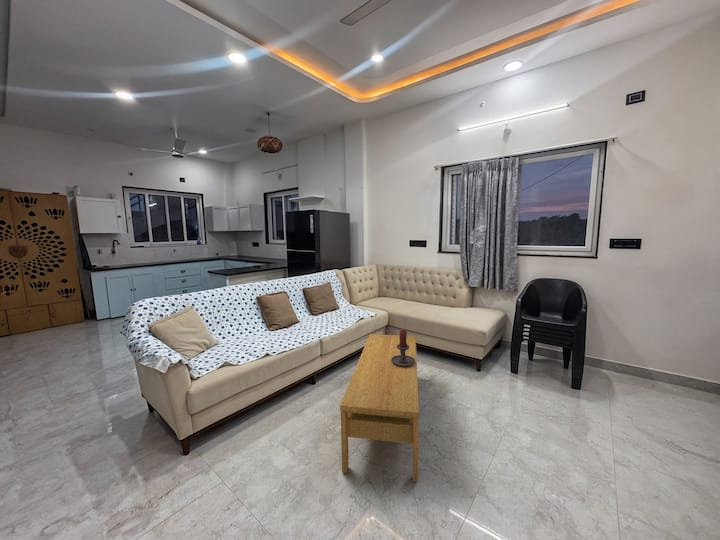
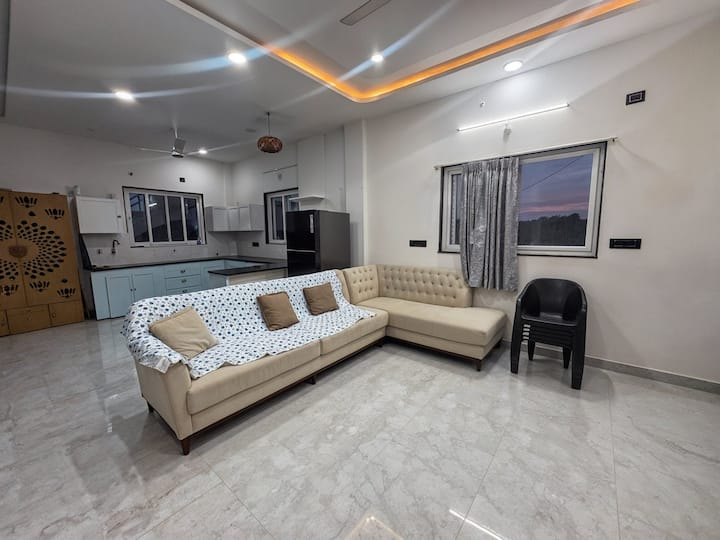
- candle holder (402, 344)
- coffee table (387, 387)
